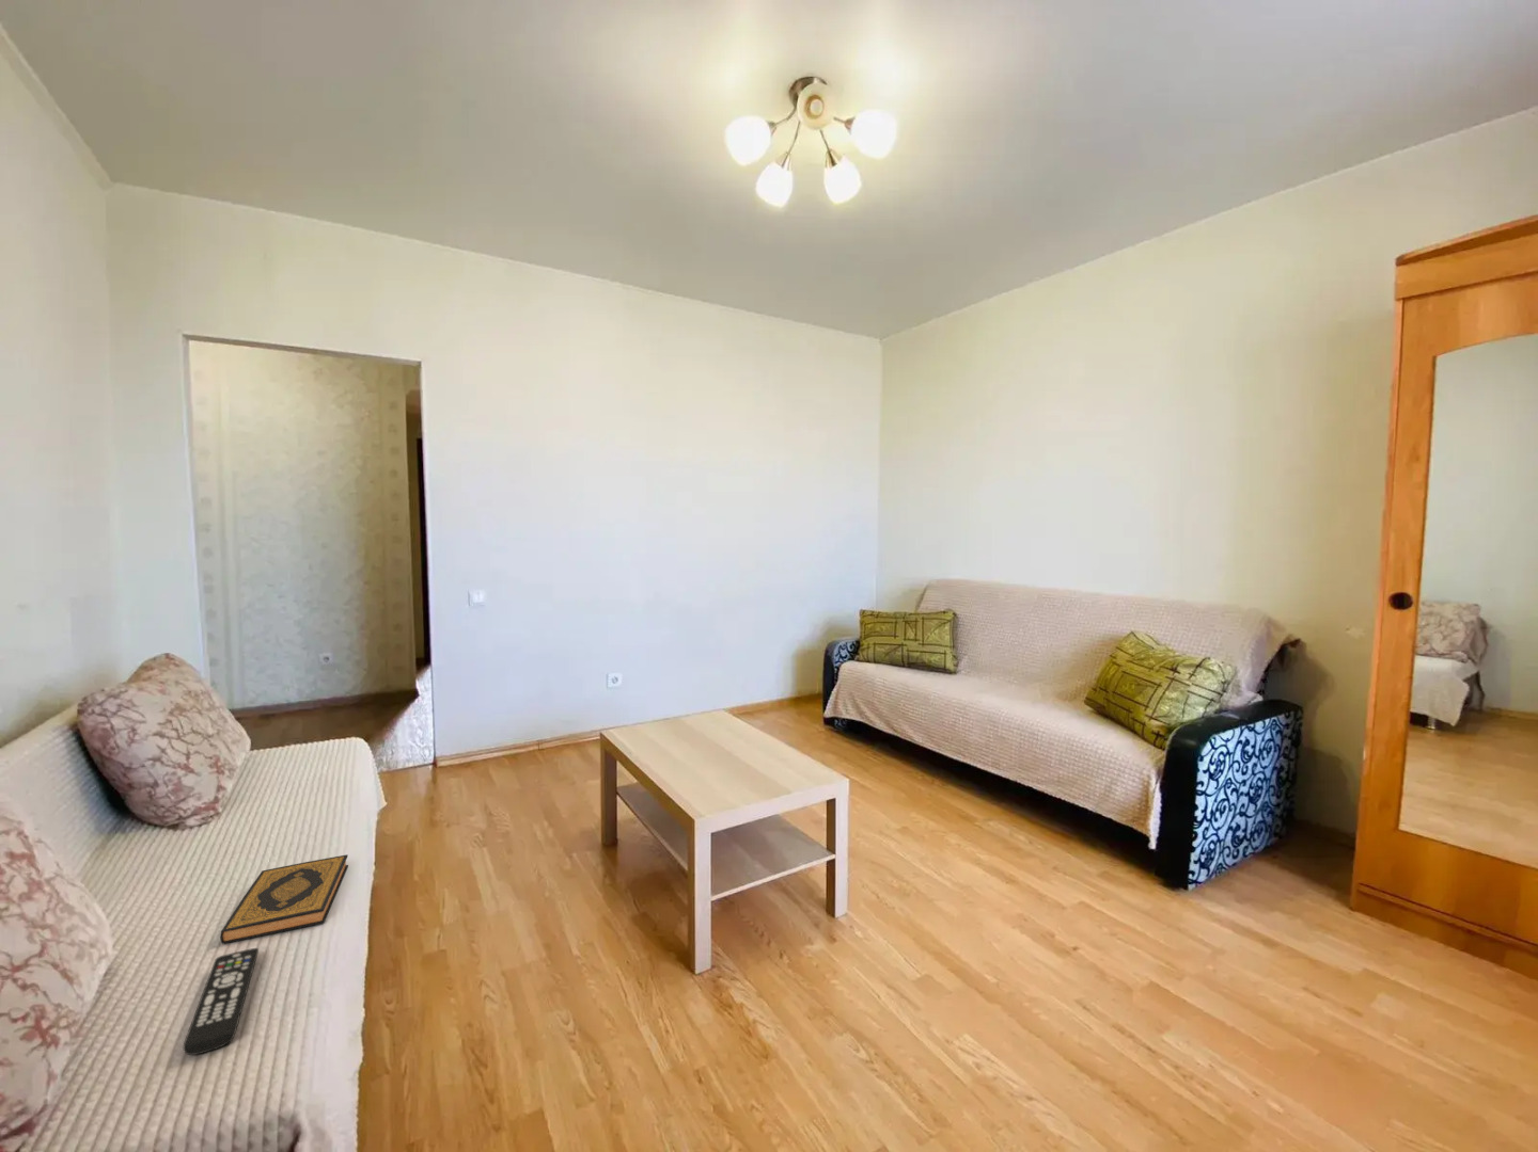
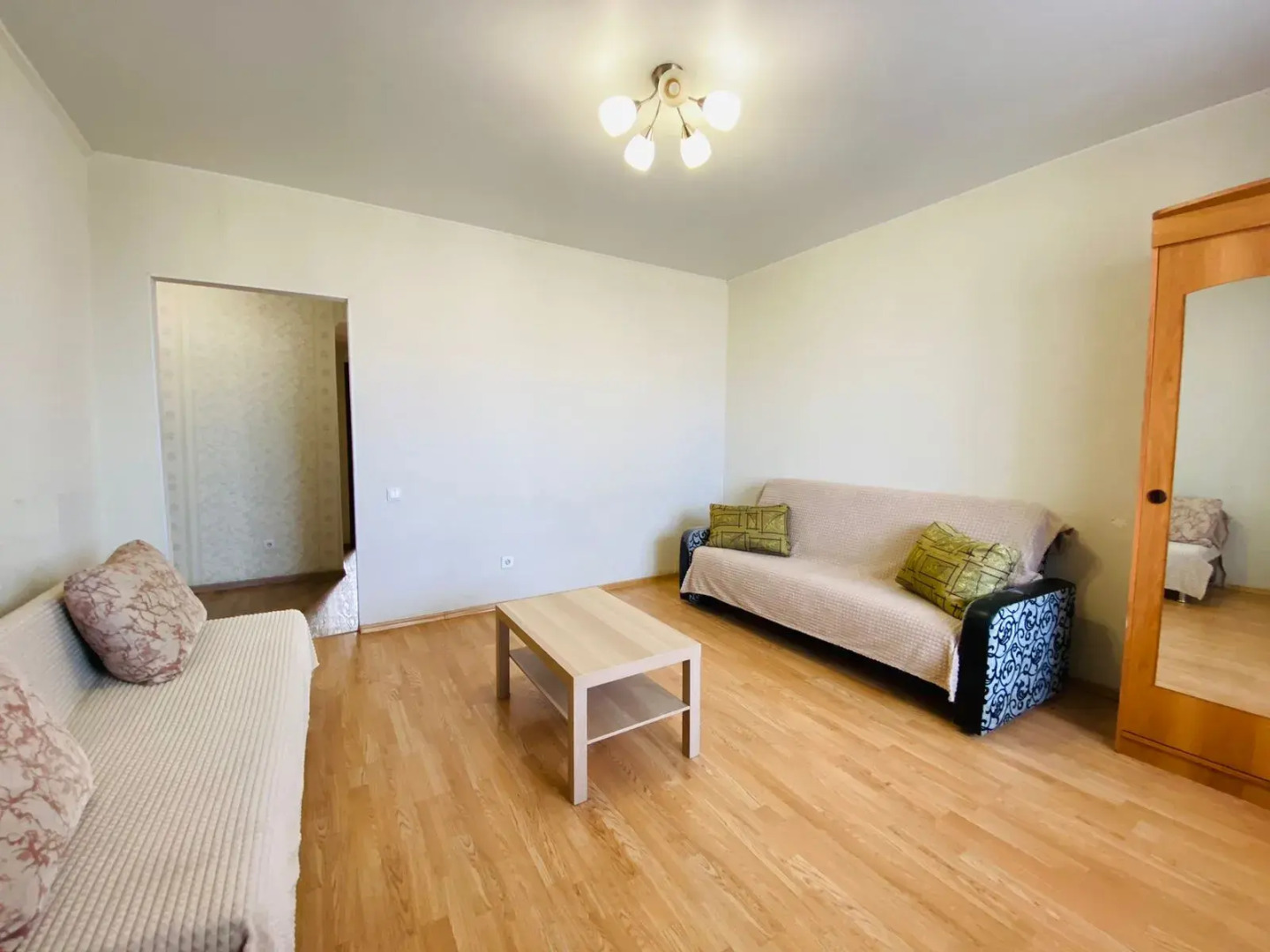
- hardback book (291, 894)
- remote control (224, 996)
